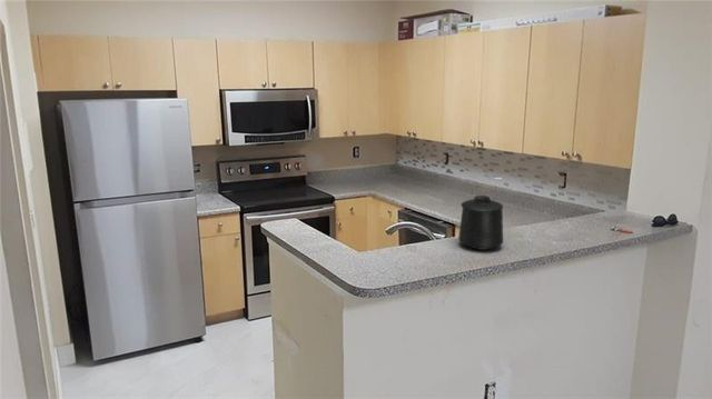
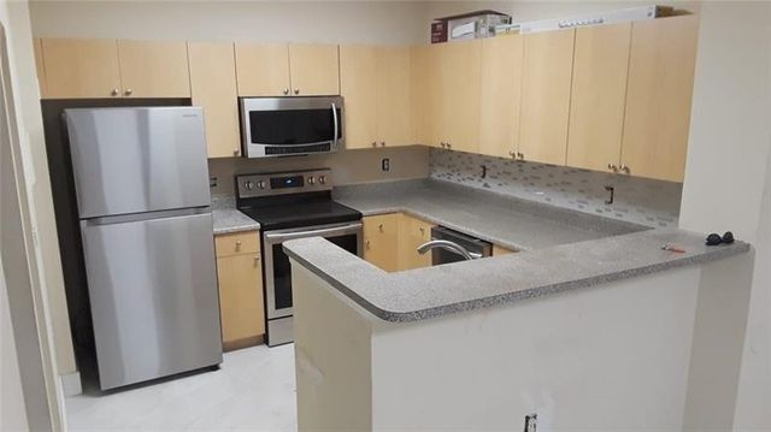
- mug (478, 219)
